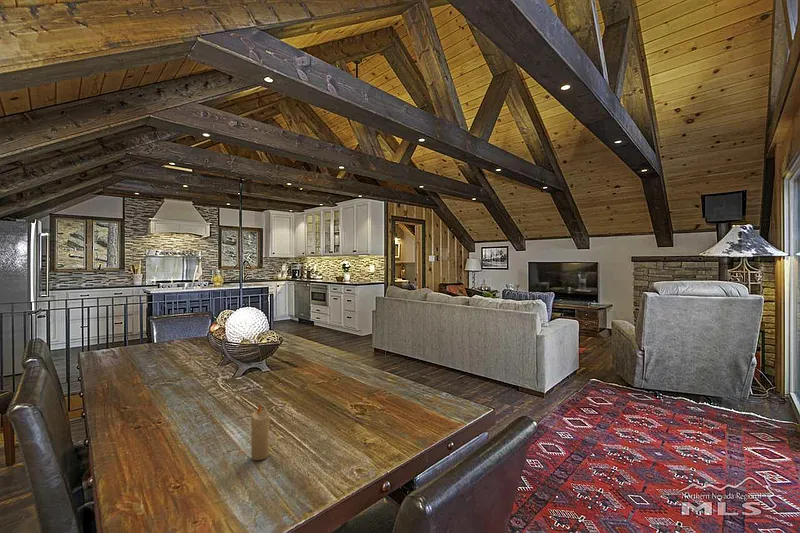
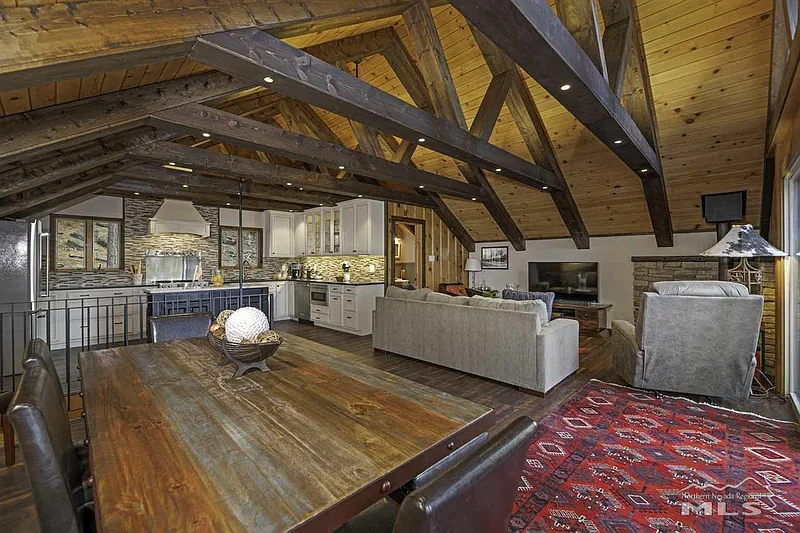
- candle (260, 430)
